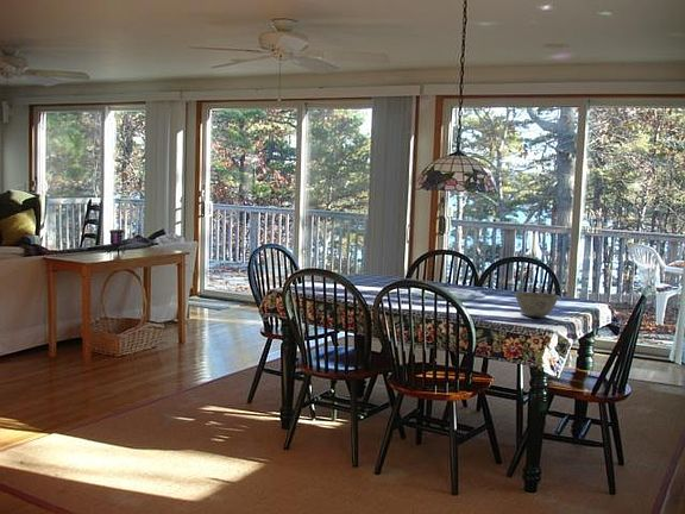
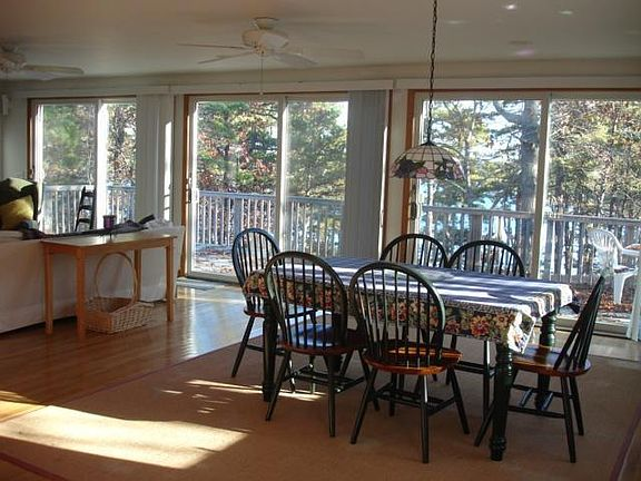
- bowl (535, 305)
